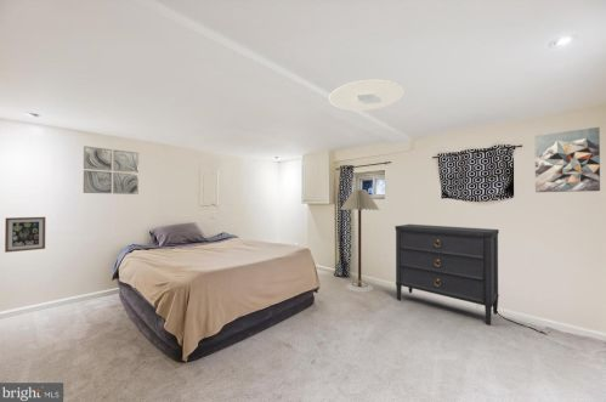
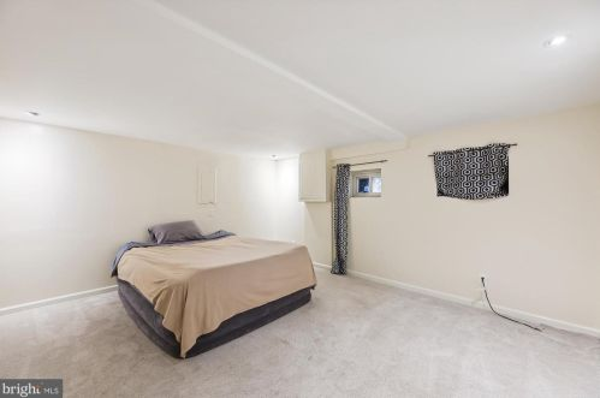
- dresser (443, 266)
- wall art (26, 233)
- ceiling light (364, 94)
- wall art (565, 162)
- floor lamp (359, 238)
- wall art (113, 170)
